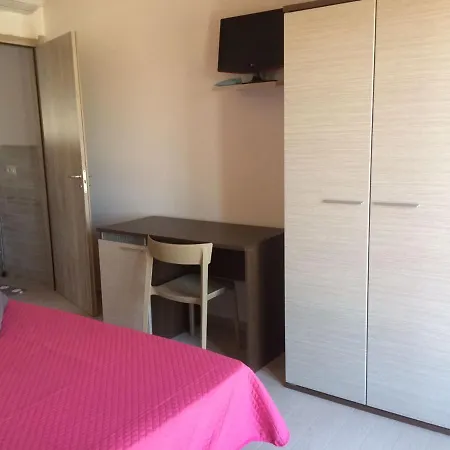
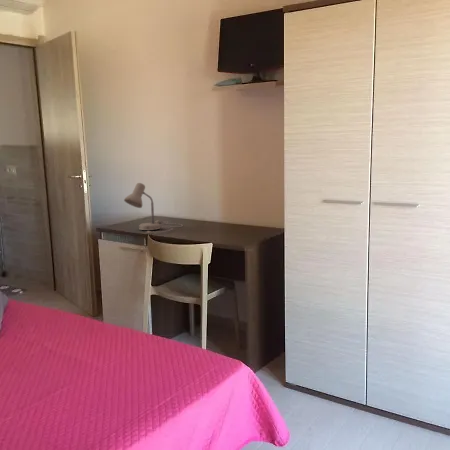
+ desk lamp (152, 204)
